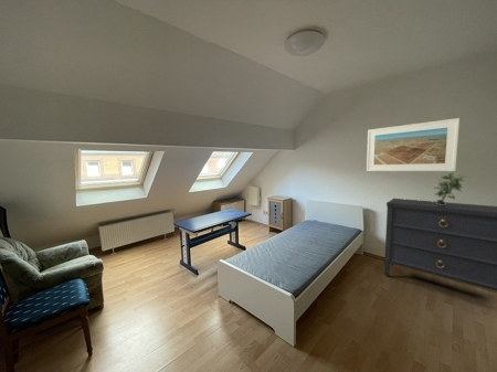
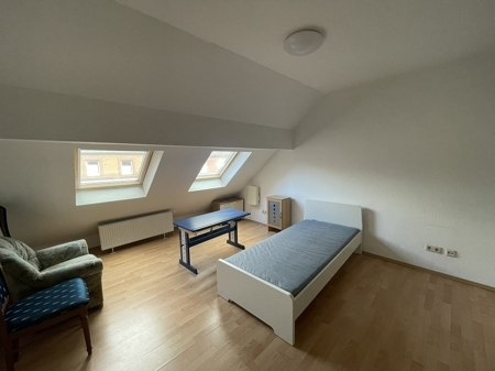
- potted plant (448, 188)
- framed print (406, 148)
- dresser (441, 245)
